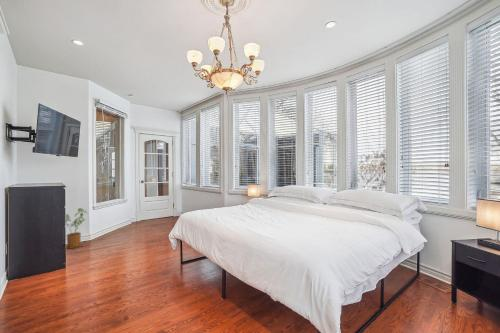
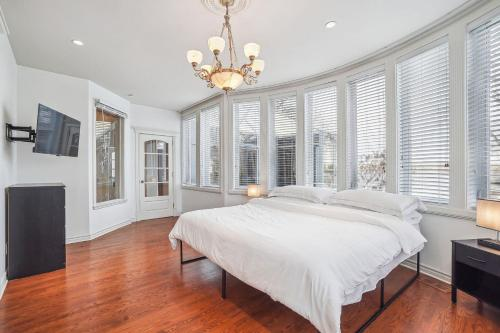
- house plant (75, 227)
